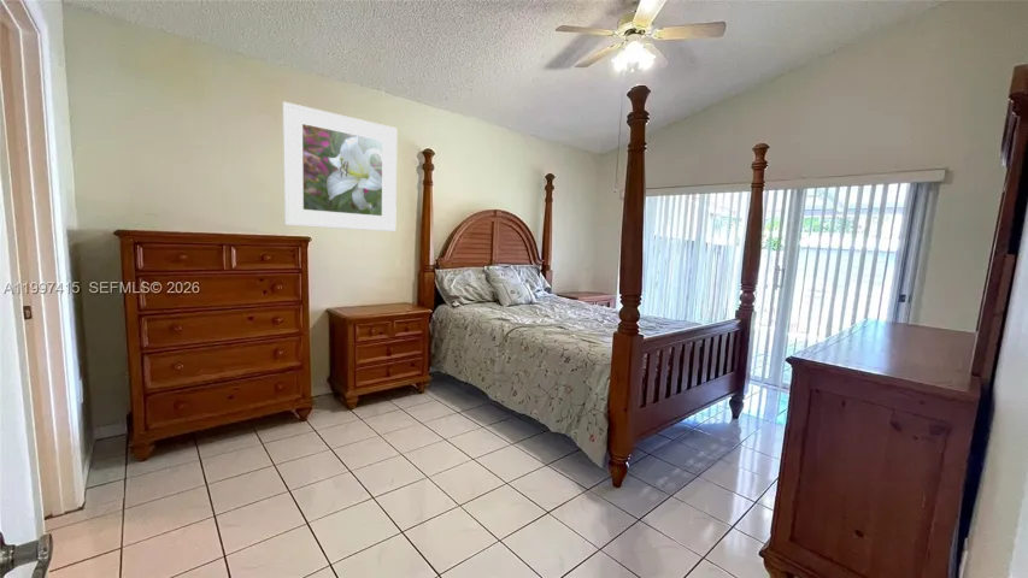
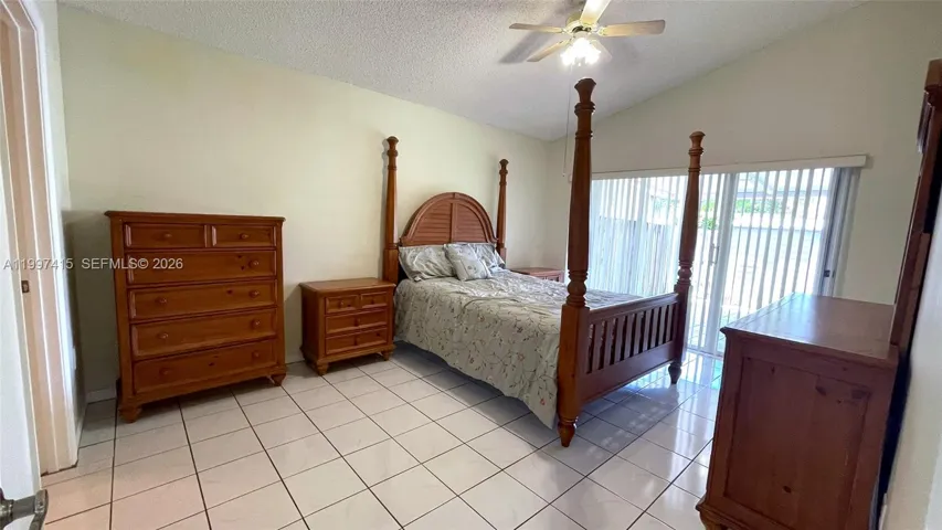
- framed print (345, 172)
